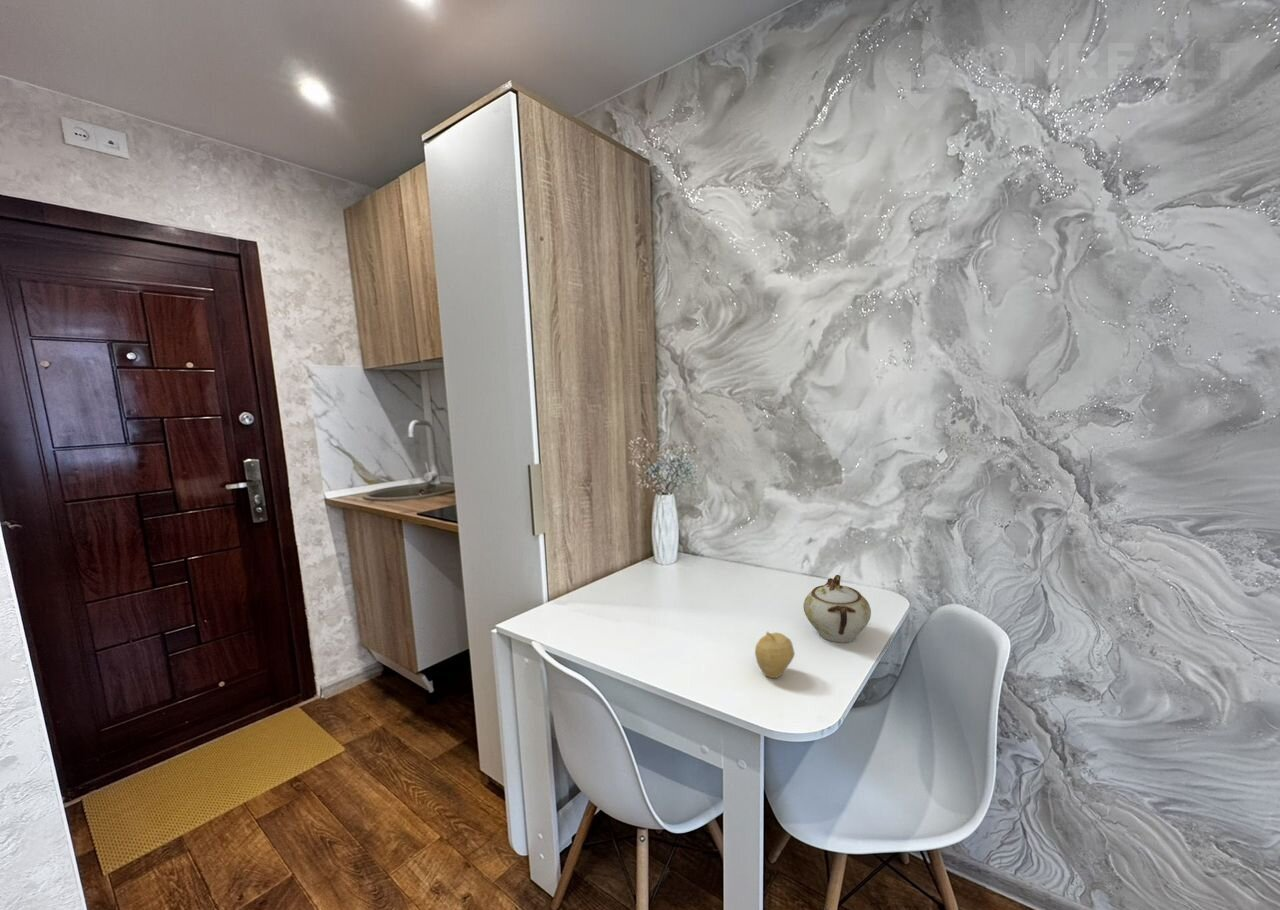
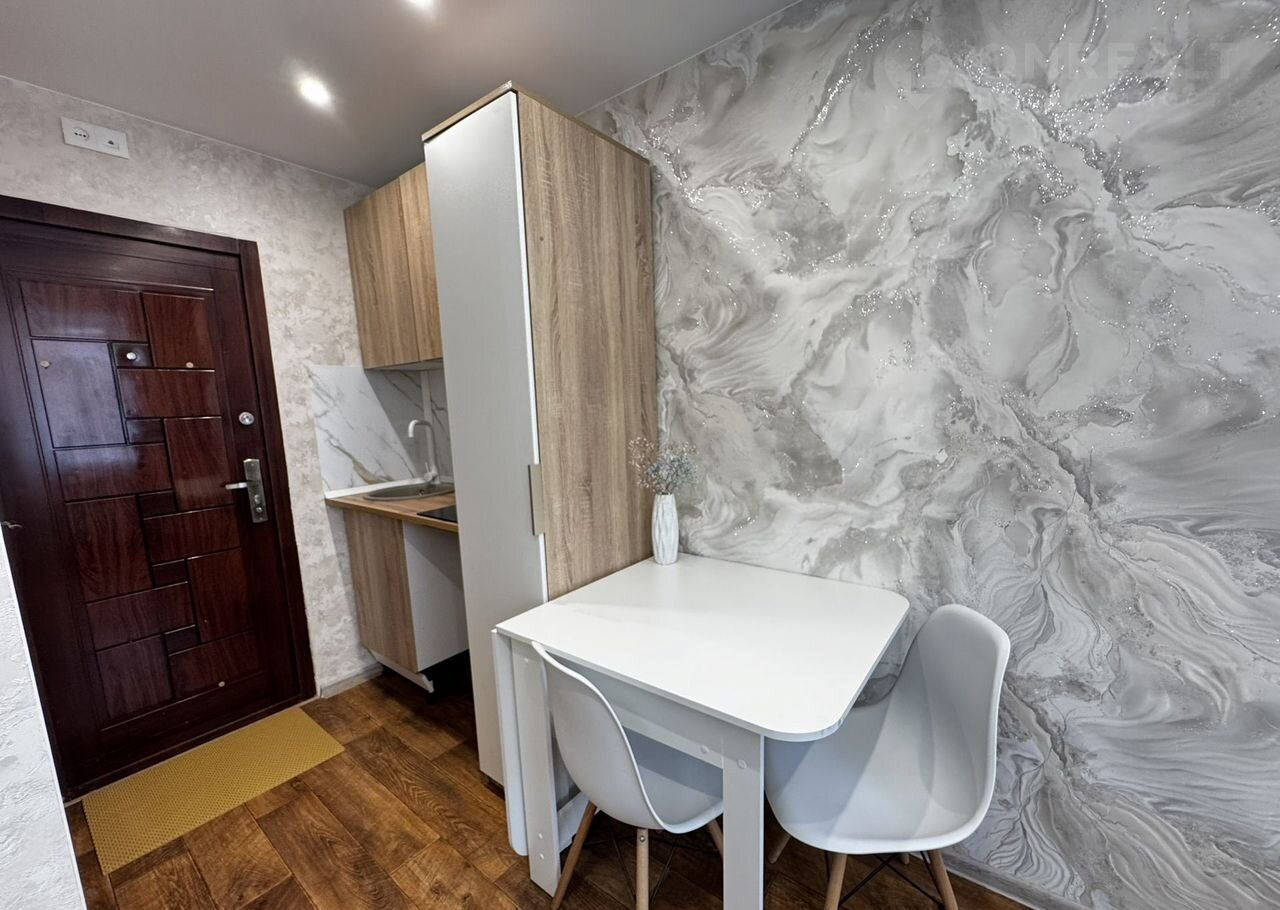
- sugar bowl (836, 604)
- fruit (774, 650)
